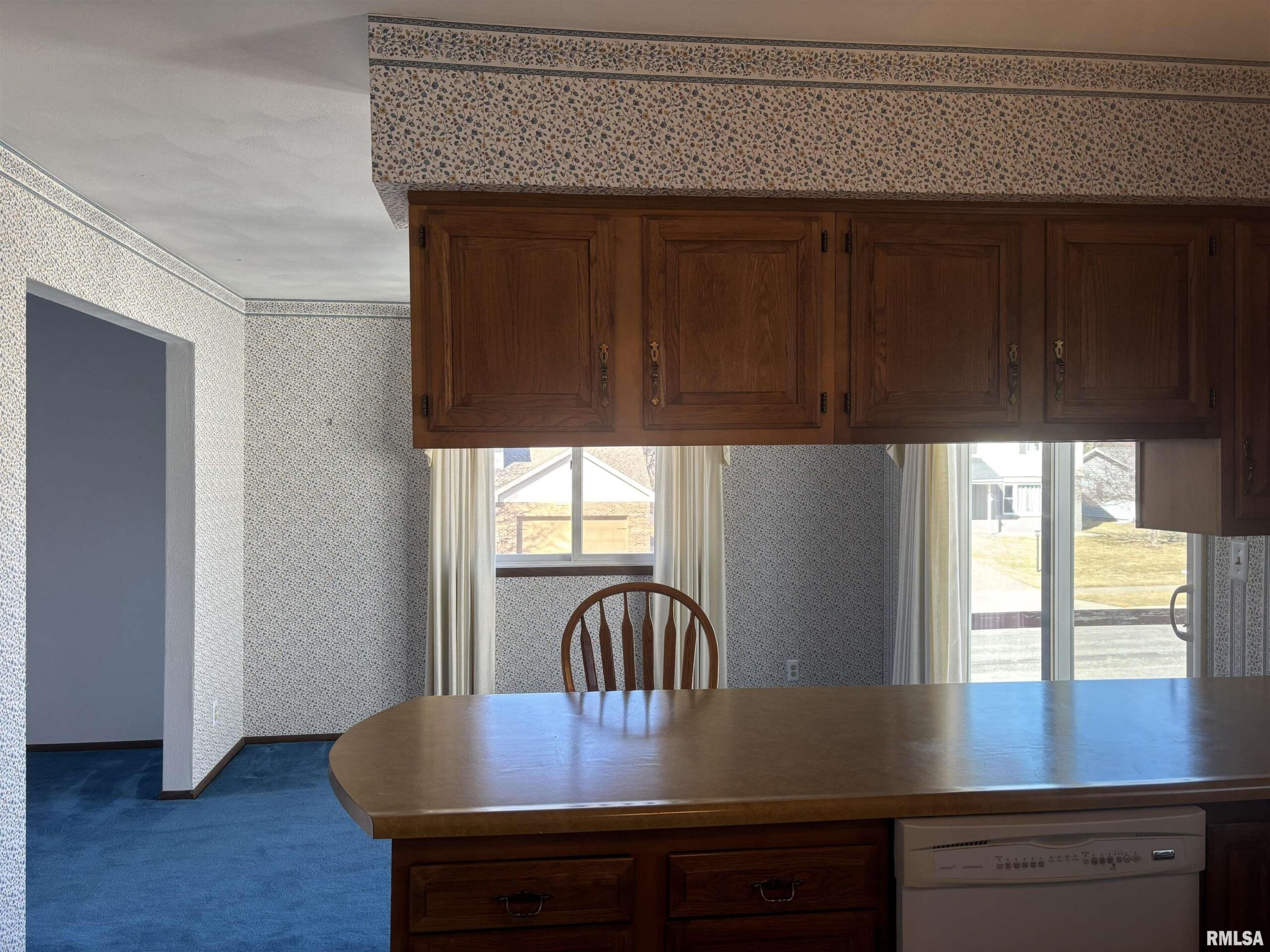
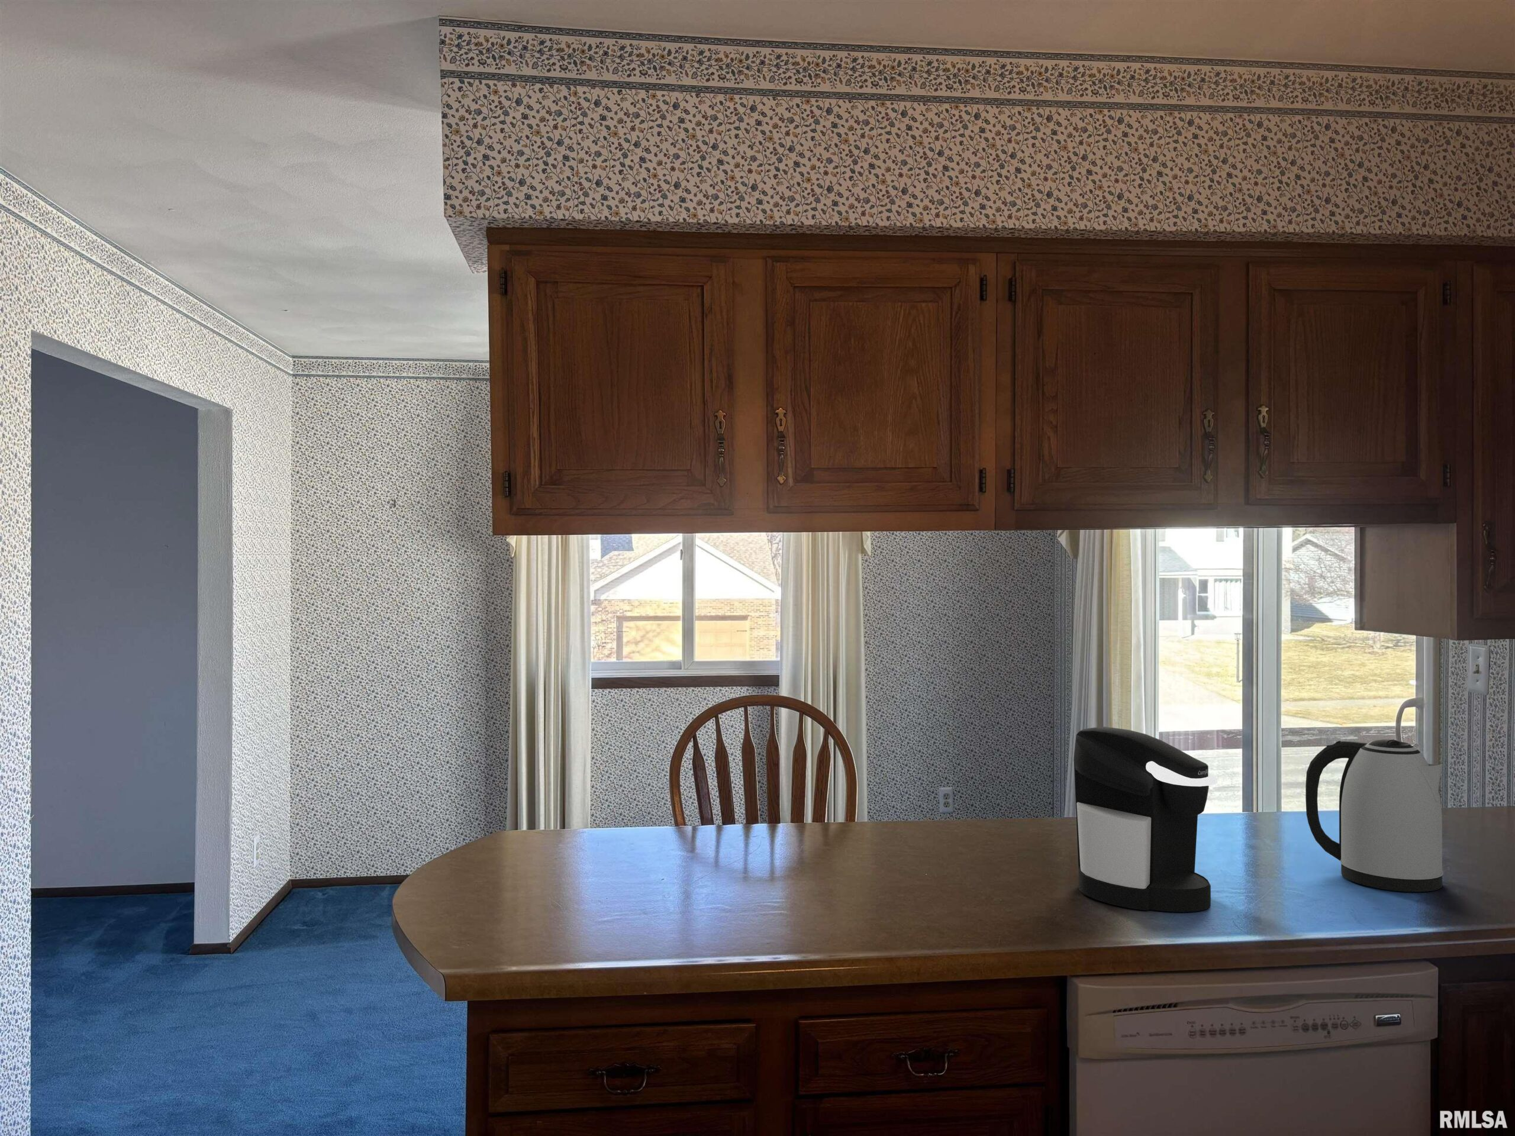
+ coffee maker (1146, 814)
+ kettle (1372, 807)
